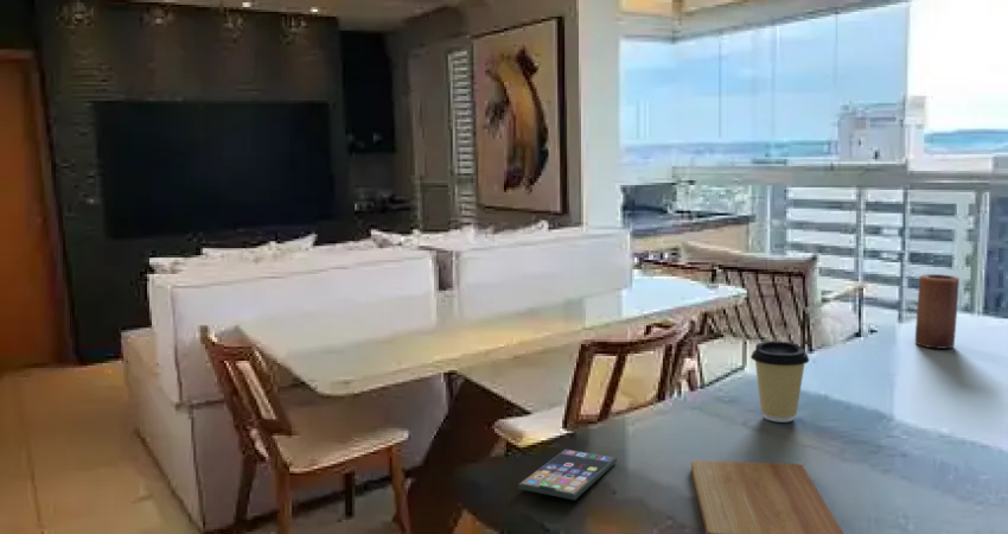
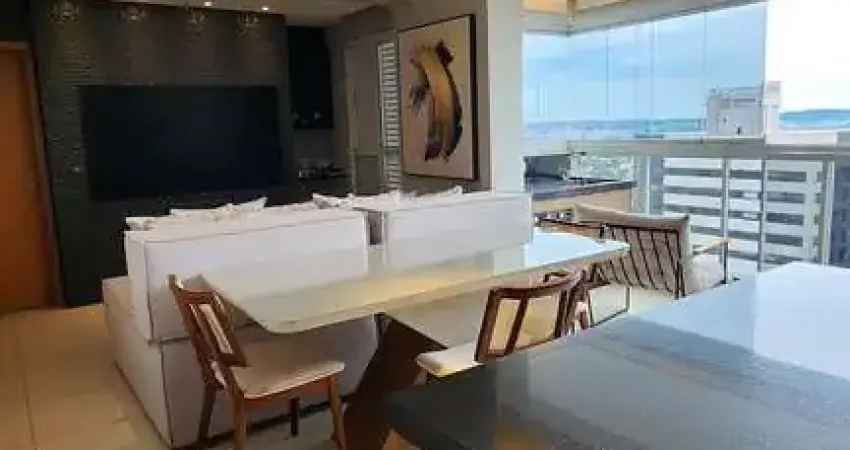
- coffee cup (779, 381)
- smartphone (569, 471)
- cutting board (759, 500)
- candle (936, 310)
